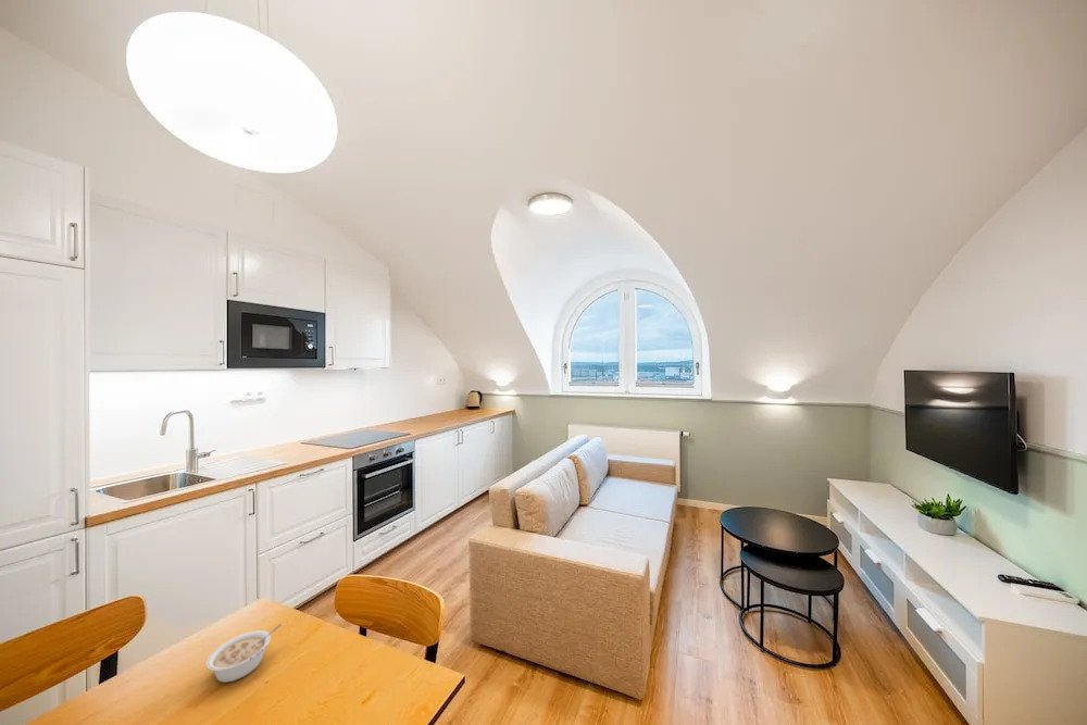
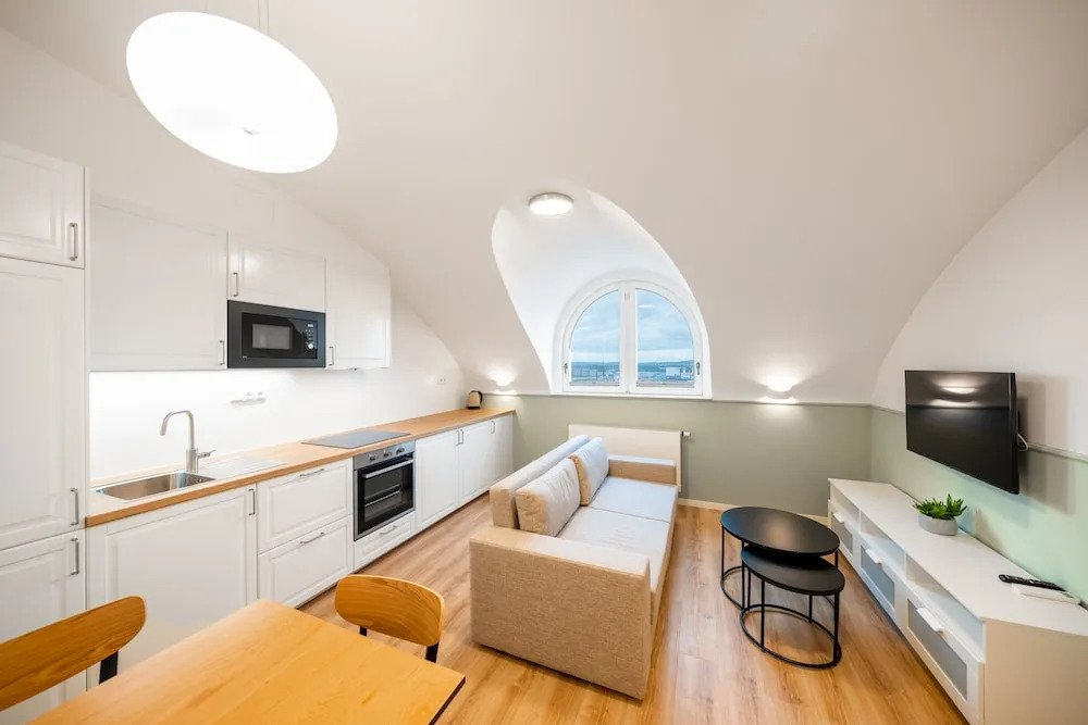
- legume (241, 654)
